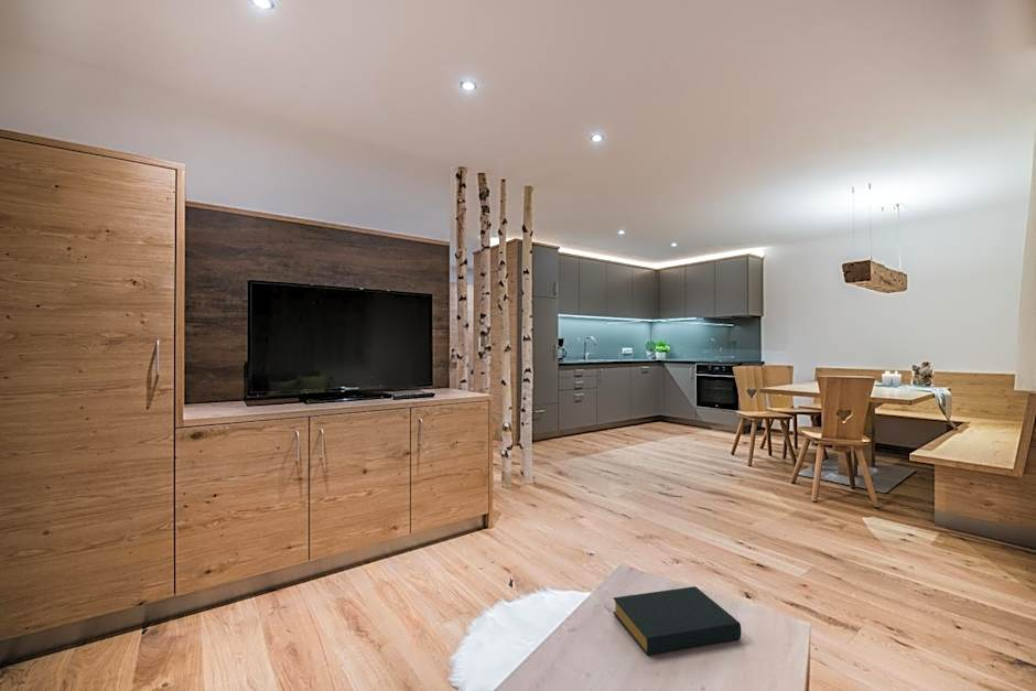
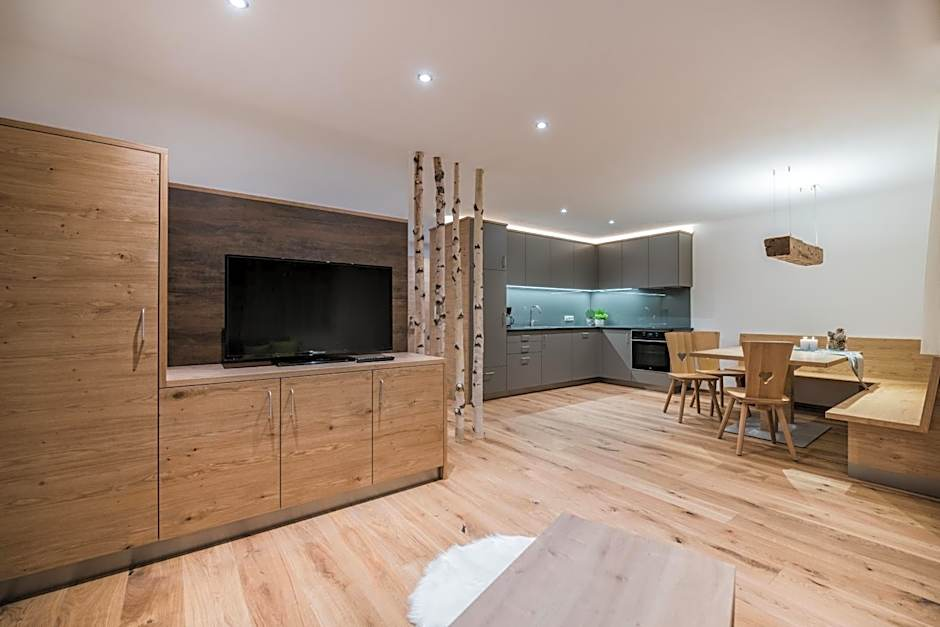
- hardback book (673, 617)
